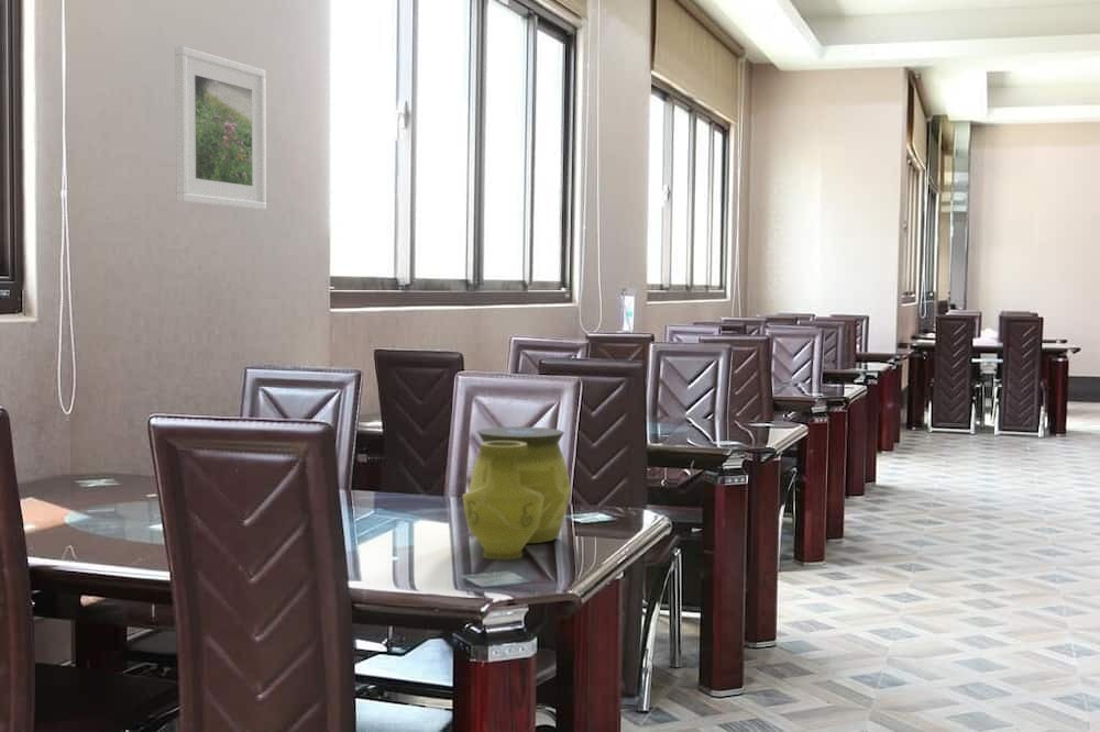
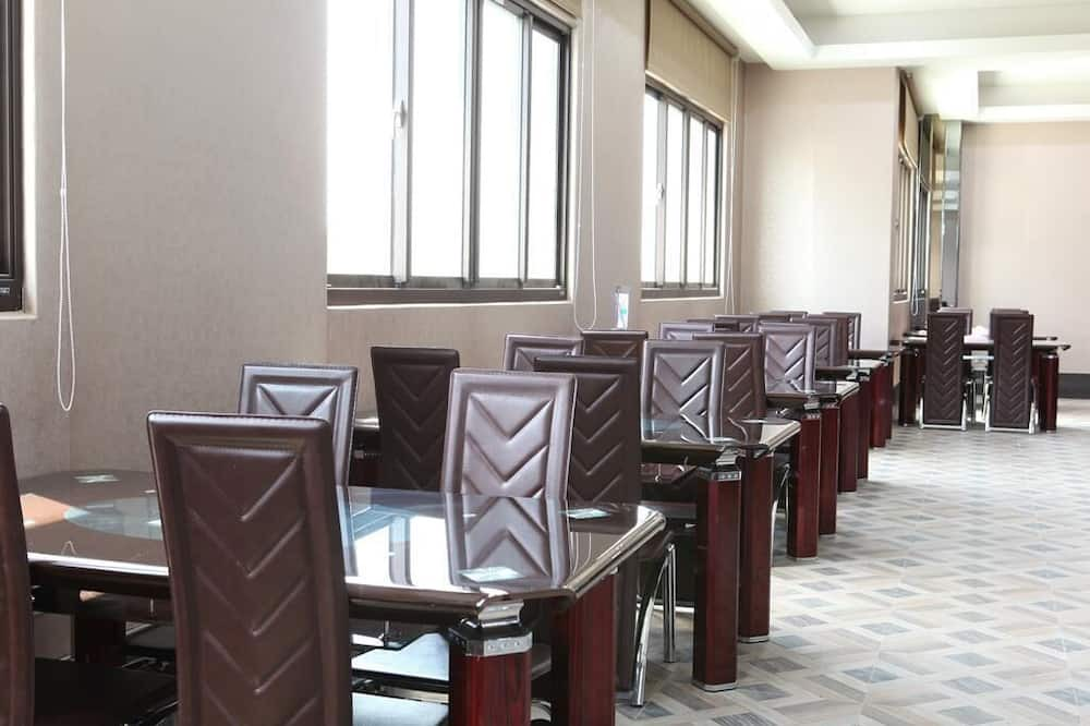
- decorative vase (514, 490)
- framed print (222, 132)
